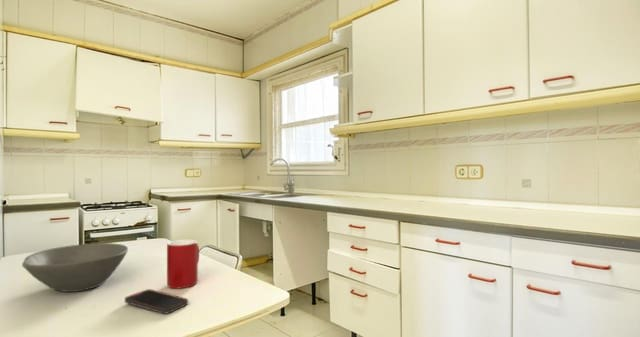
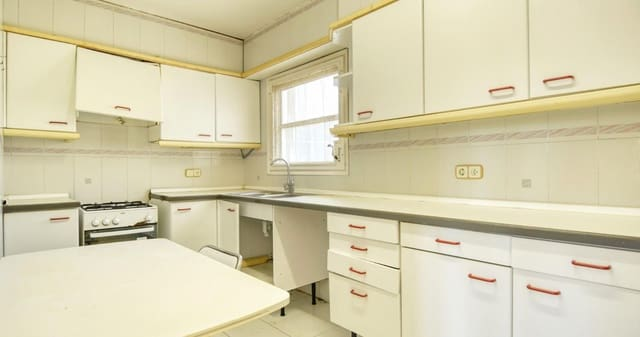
- cup (187, 261)
- bowl (78, 269)
- smartphone (156, 300)
